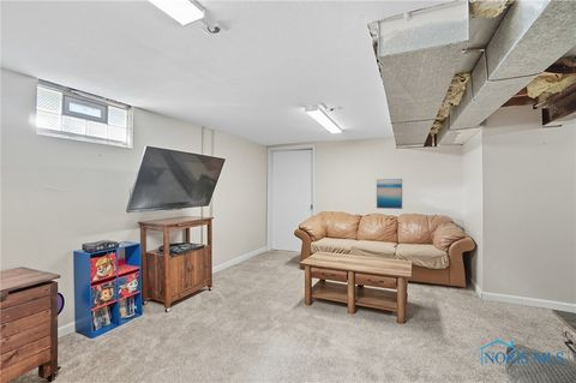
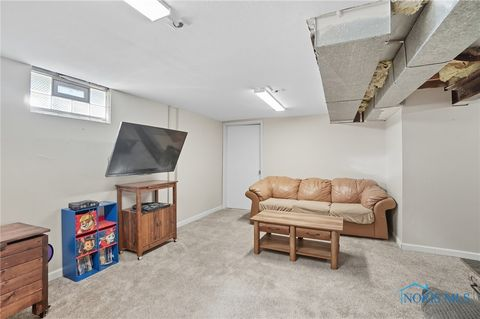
- wall art (389, 193)
